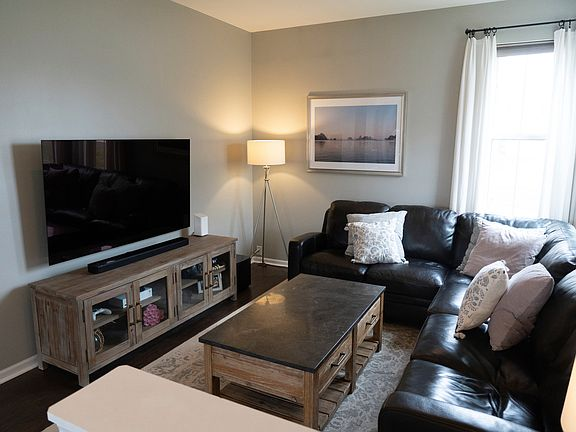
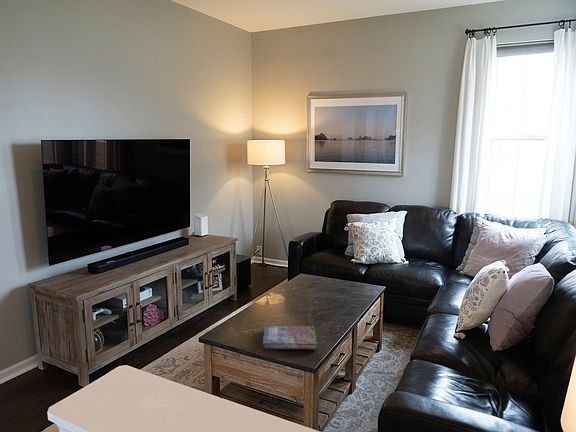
+ book (289, 337)
